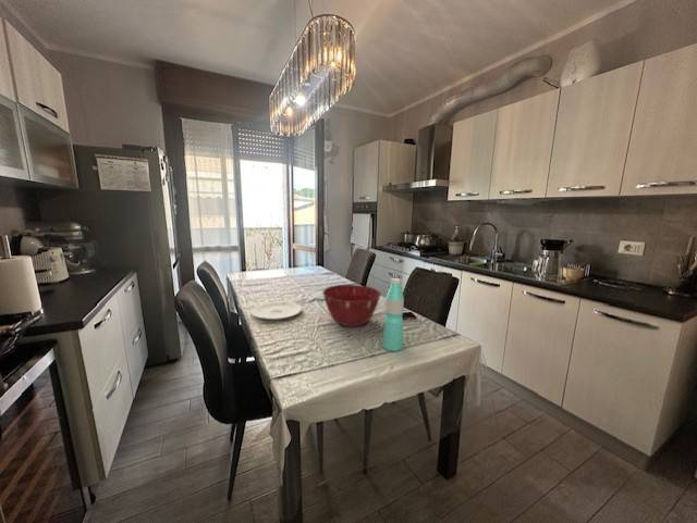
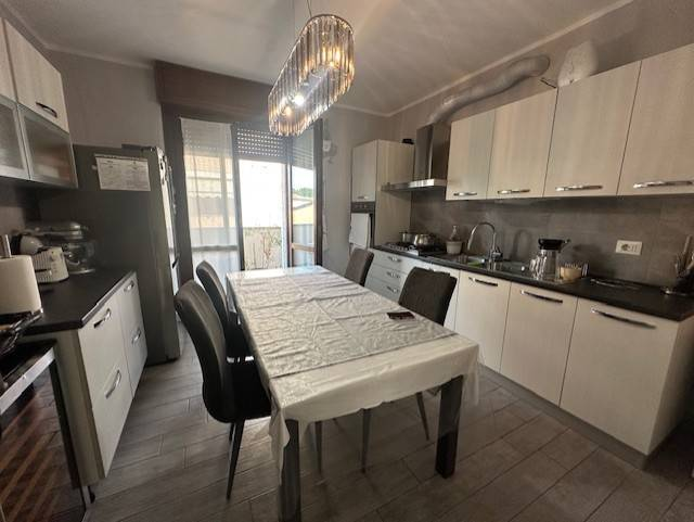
- plate (277, 311)
- water bottle (393, 313)
- mixing bowl (351, 307)
